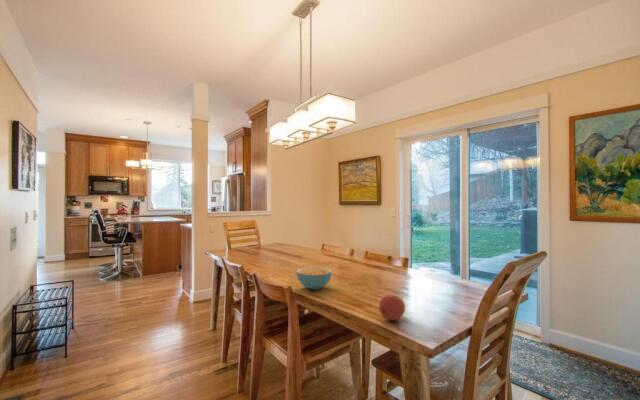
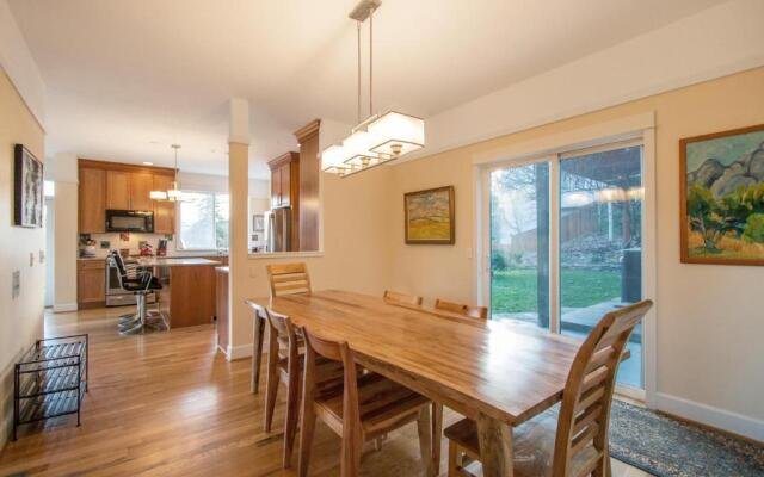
- cereal bowl (314, 279)
- fruit (392, 307)
